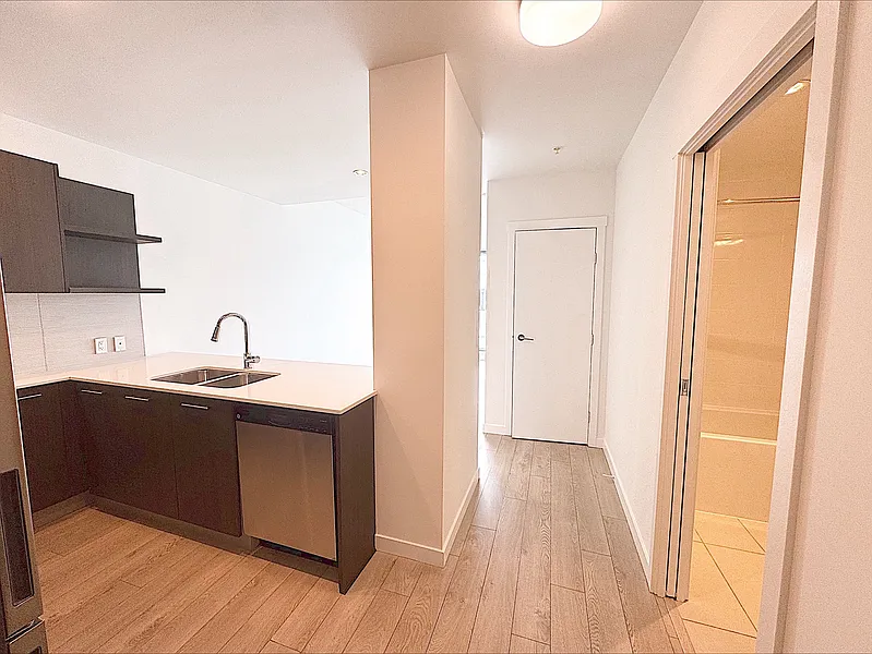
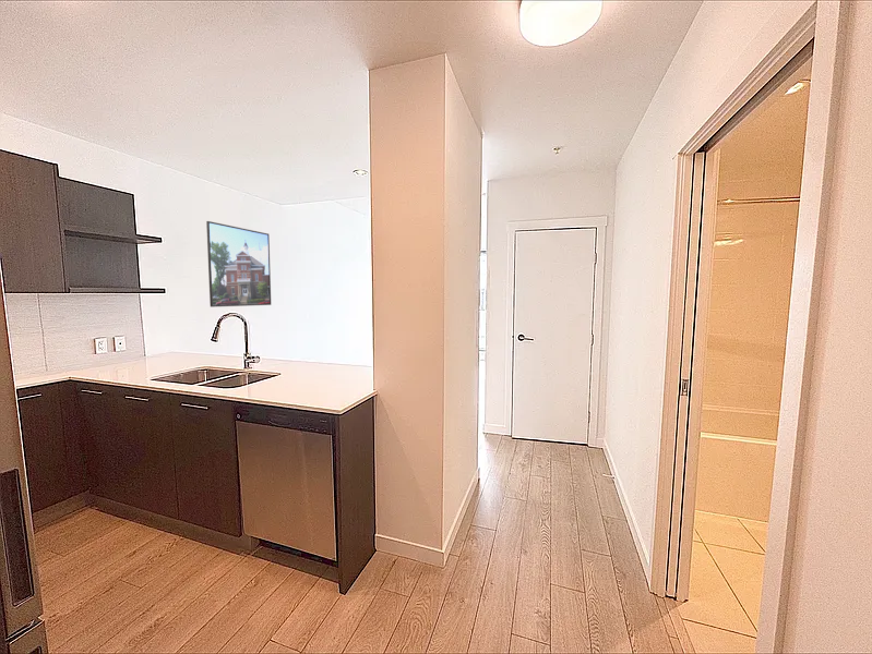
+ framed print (241, 267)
